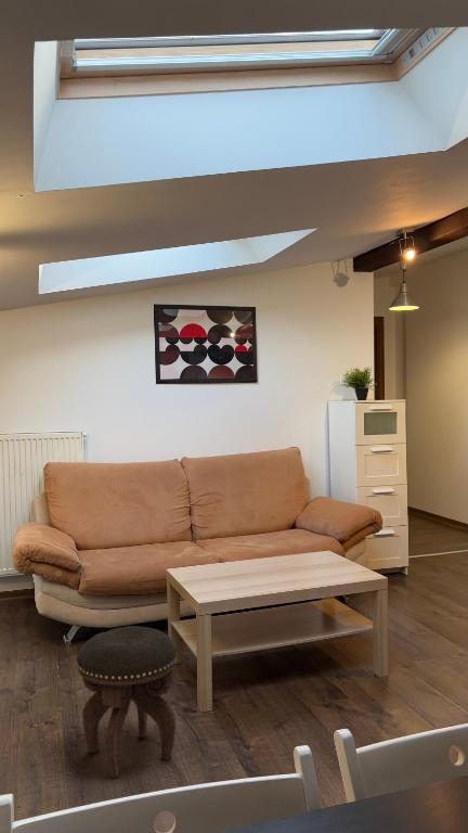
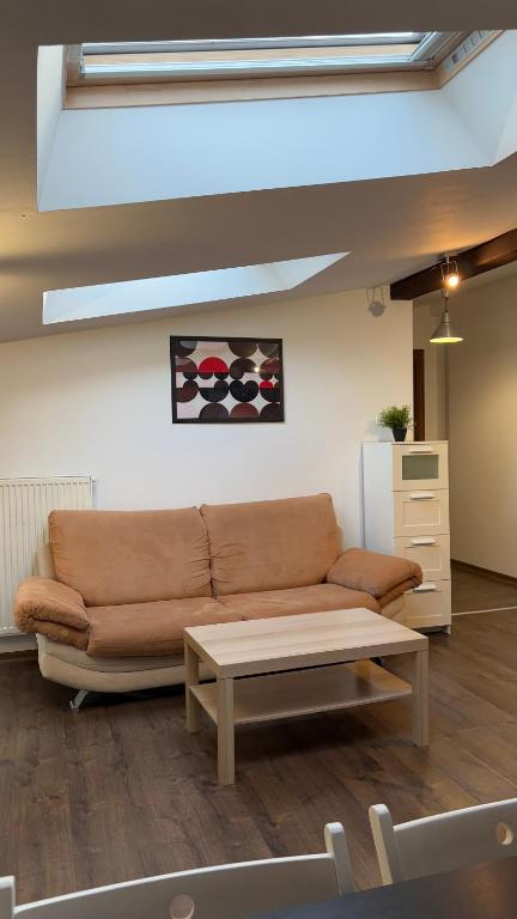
- footstool (128, 695)
